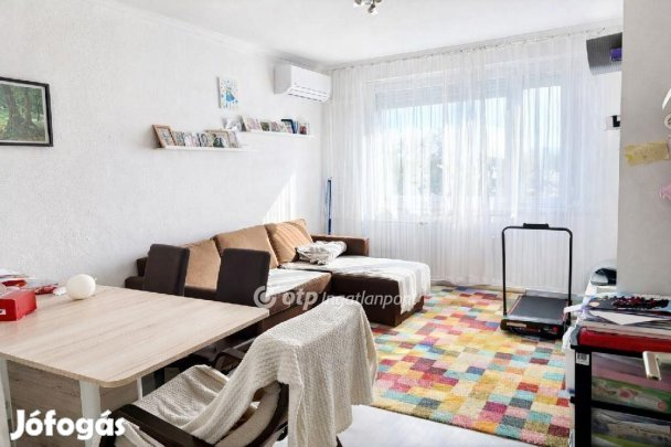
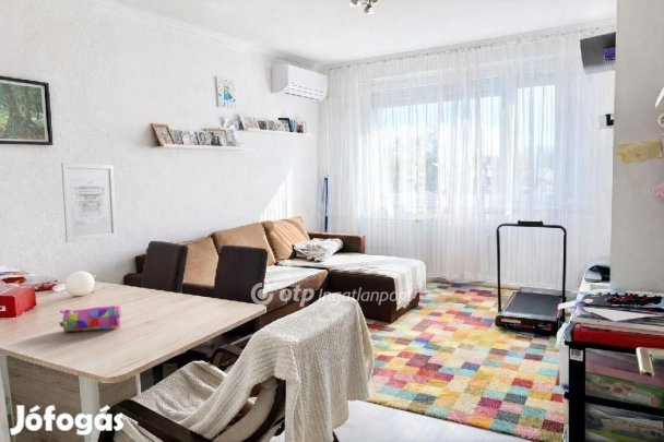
+ wall art (91, 202)
+ pencil case (91, 318)
